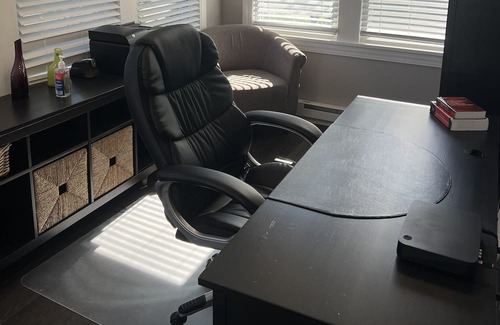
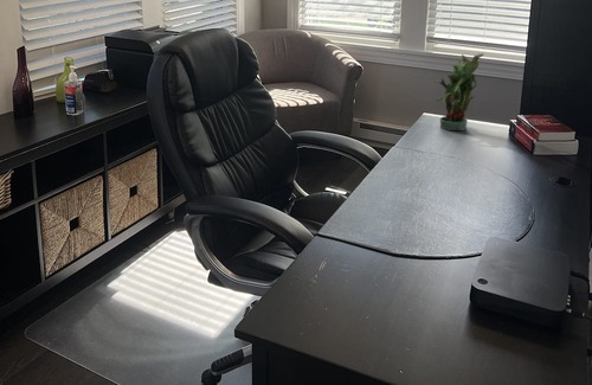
+ potted plant (459, 90)
